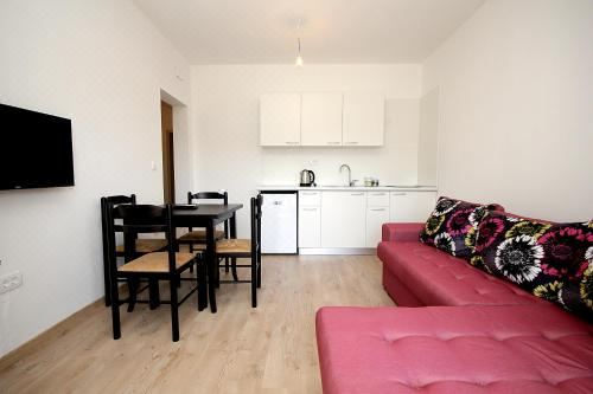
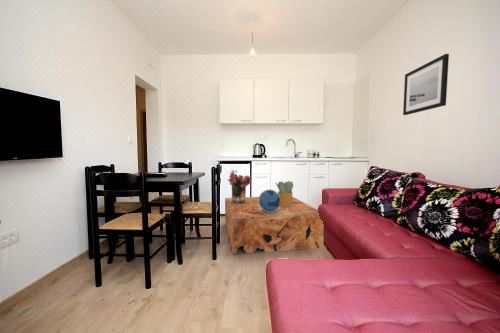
+ potted plant (284, 193)
+ wall art (423, 88)
+ bouquet (239, 187)
+ coffee table (267, 219)
+ decorative sphere (269, 200)
